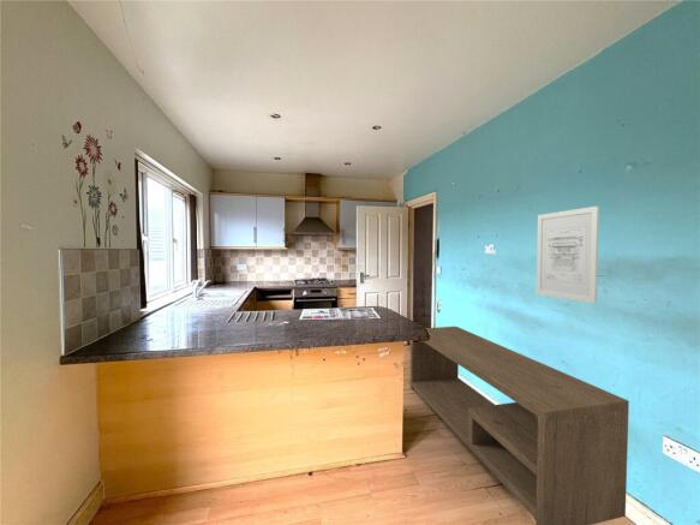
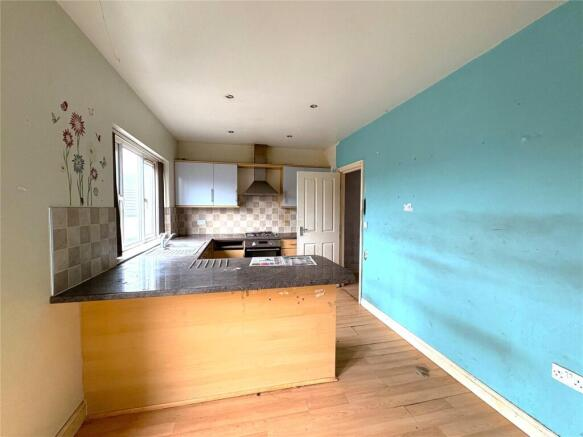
- wall art (563, 255)
- media console (481, 395)
